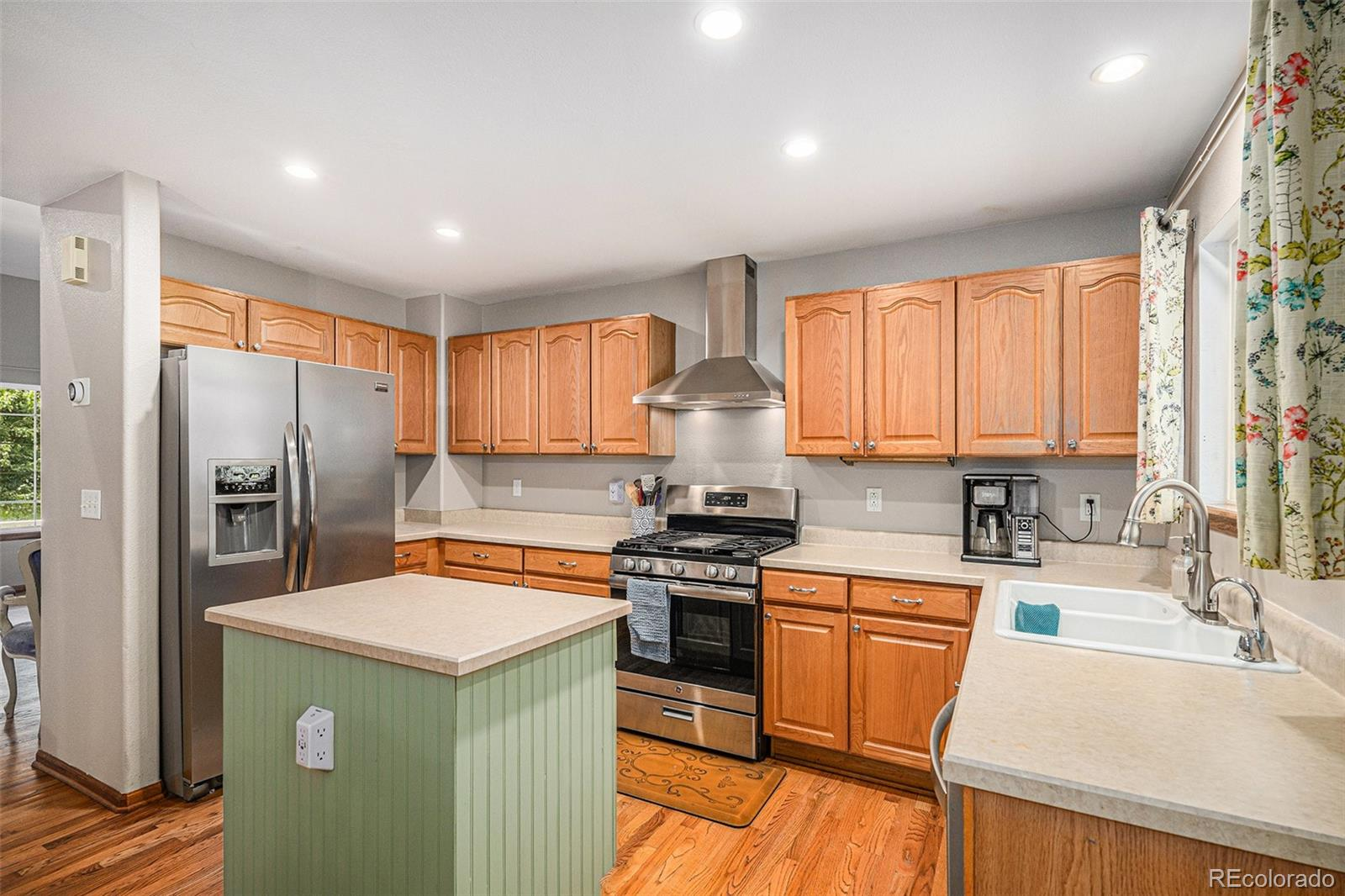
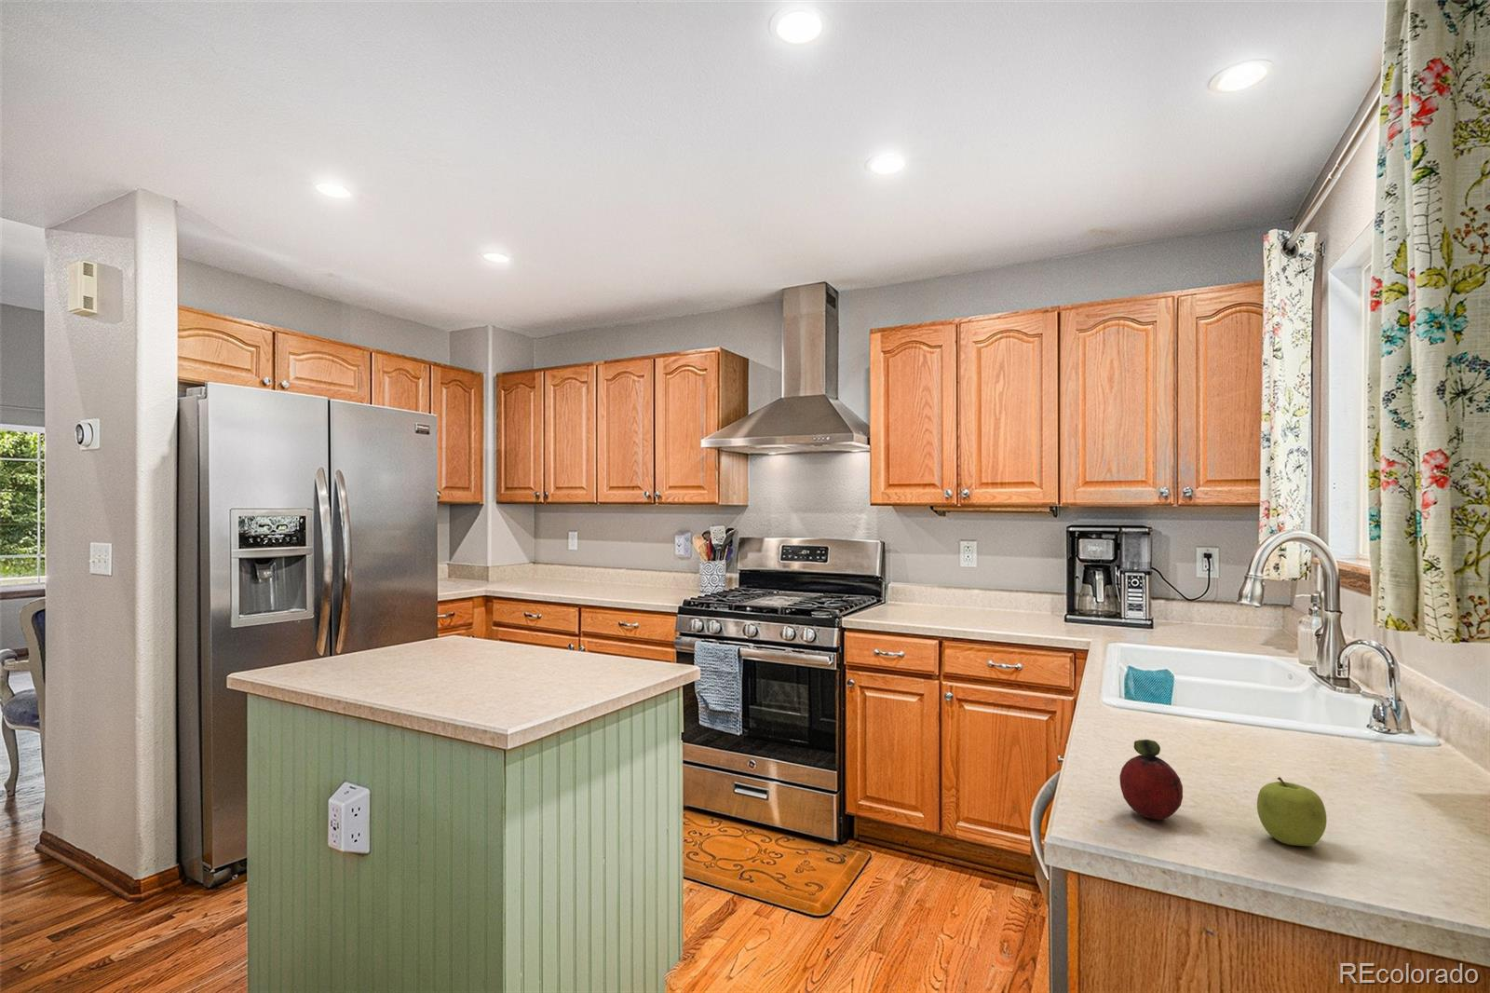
+ fruit (1291, 809)
+ fruit (1150, 779)
